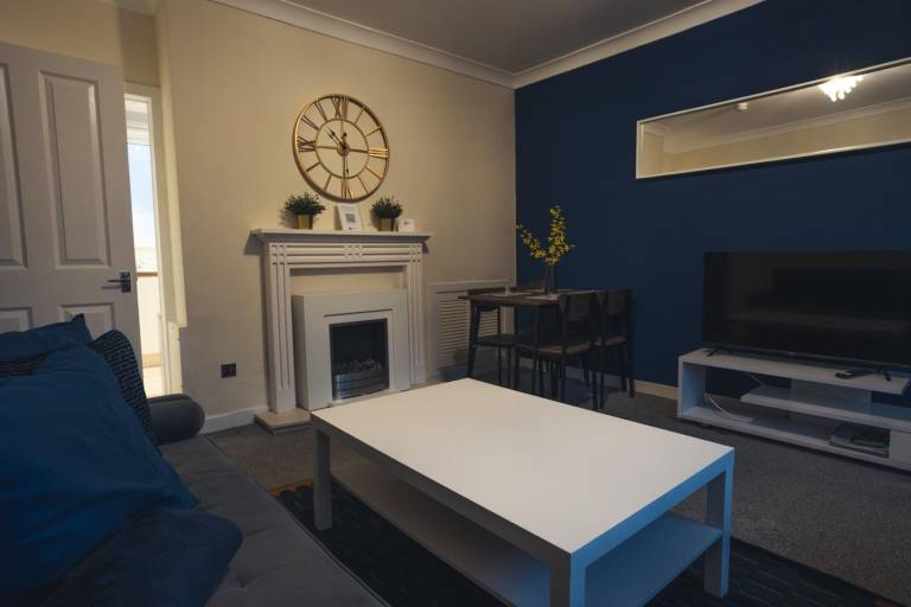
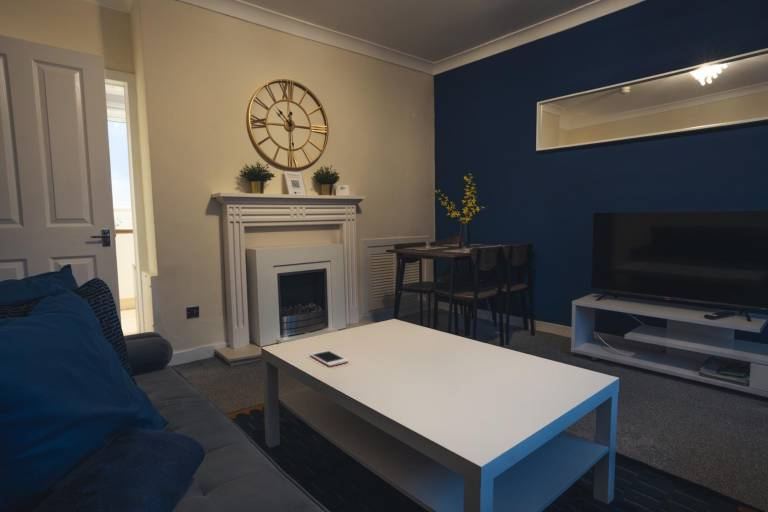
+ cell phone (328, 357)
